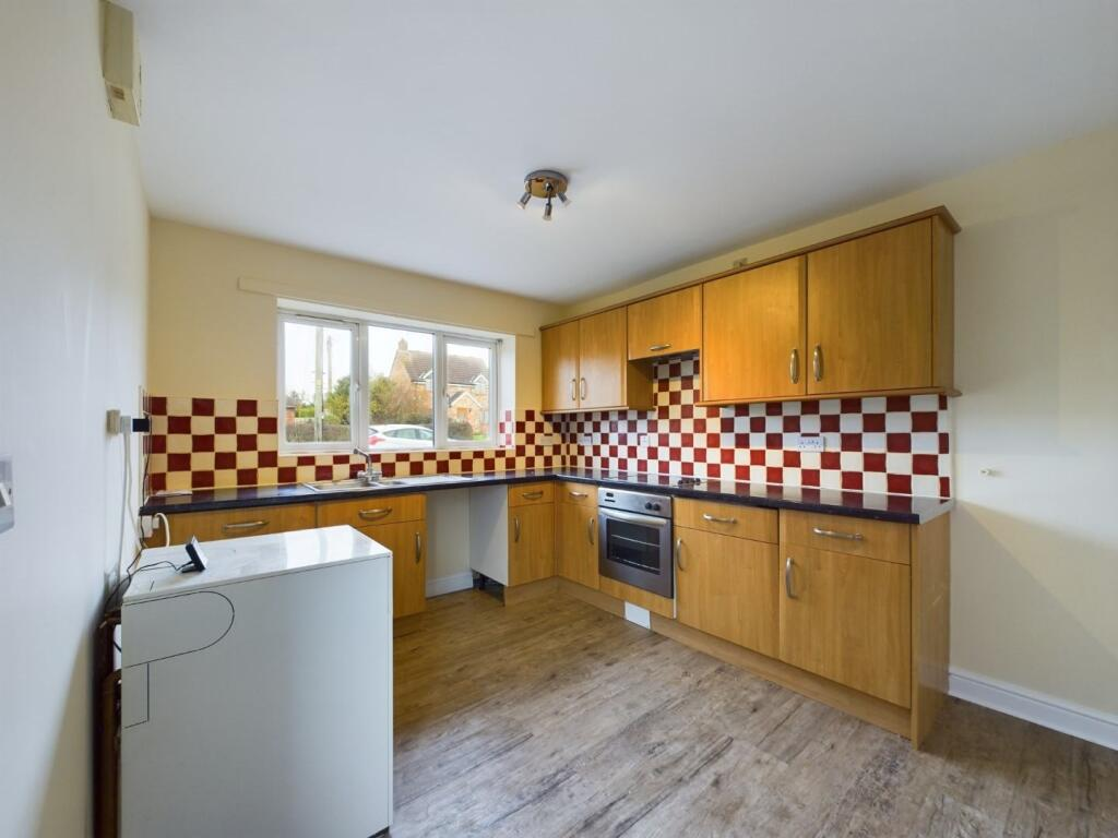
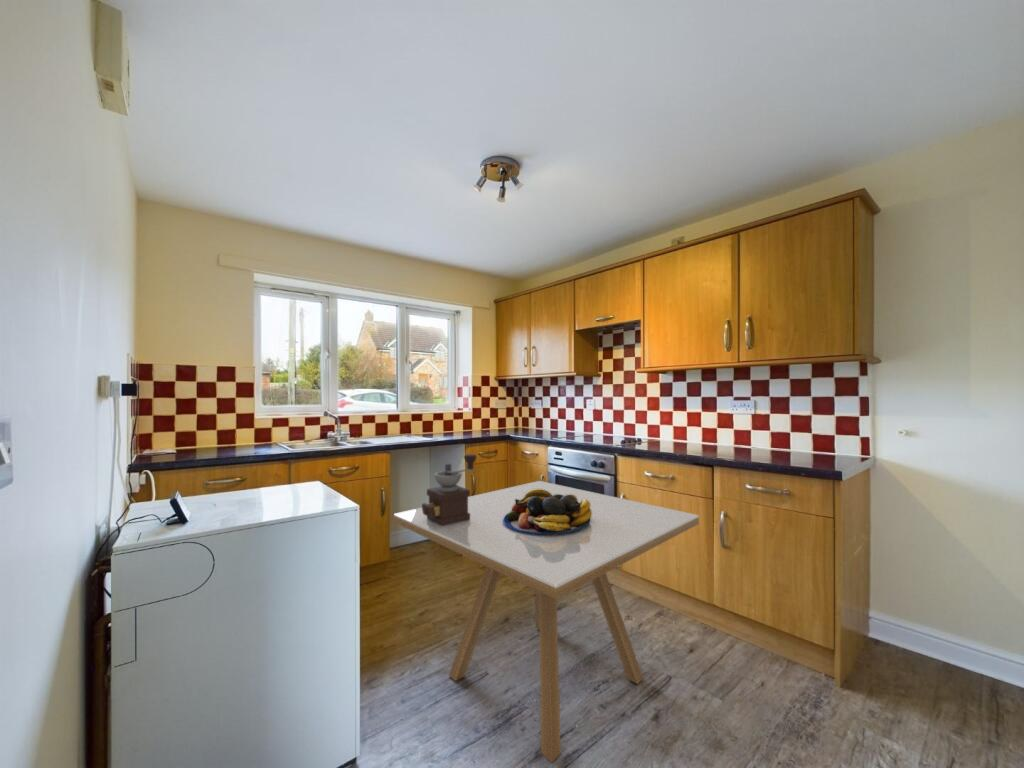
+ coffee grinder (451, 487)
+ fruit bowl (545, 504)
+ dining table (545, 596)
